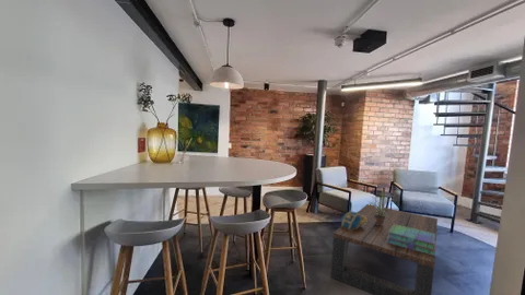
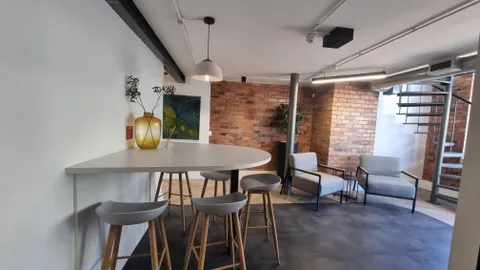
- coffee table (389, 245)
- stack of books (411, 237)
- decorative container (353, 219)
- potted plant (382, 208)
